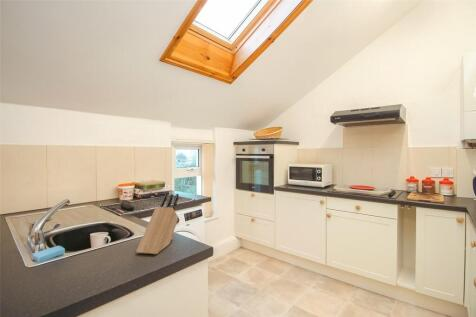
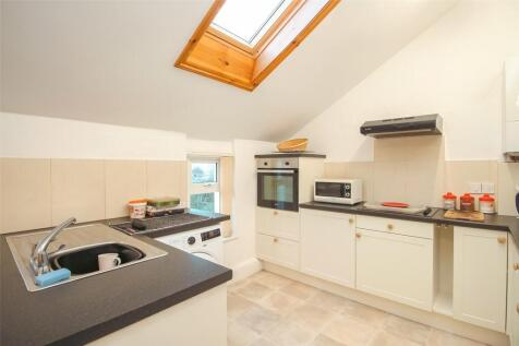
- knife block (161, 220)
